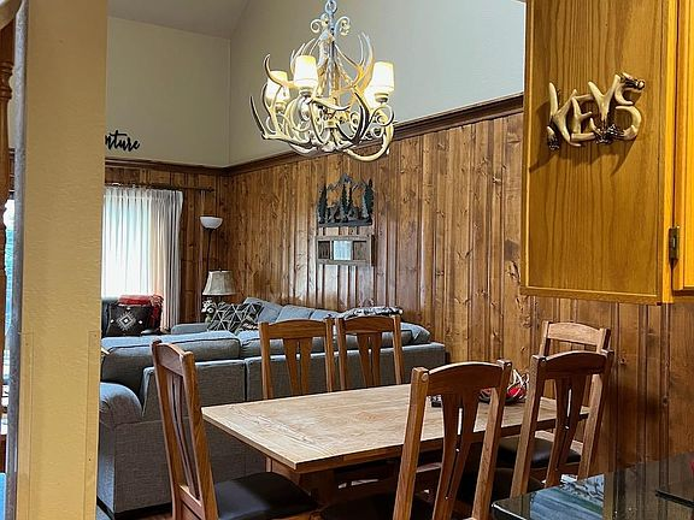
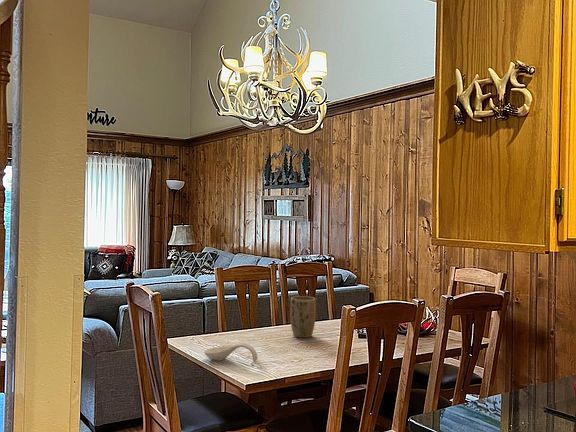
+ spoon rest (230, 351)
+ plant pot (302, 316)
